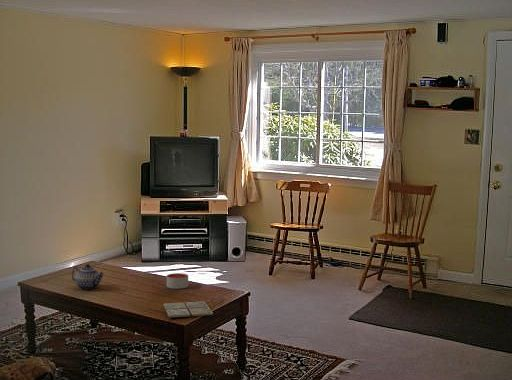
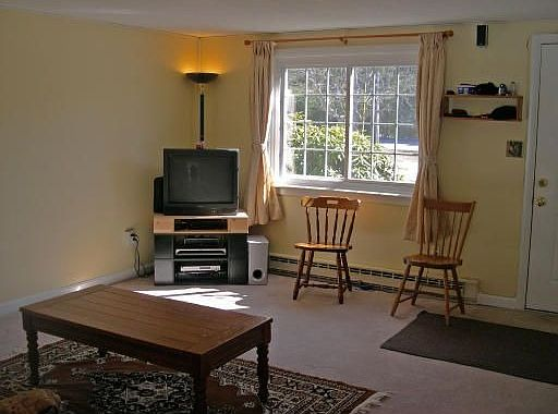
- candle (177, 280)
- drink coaster (188, 309)
- teapot (87, 275)
